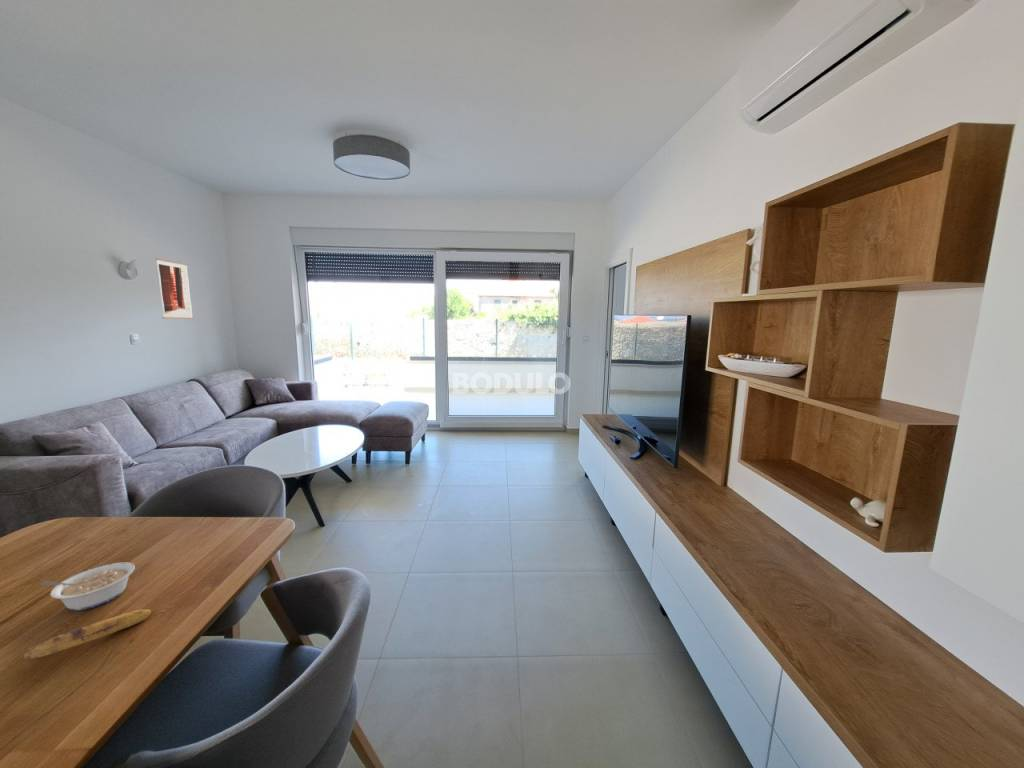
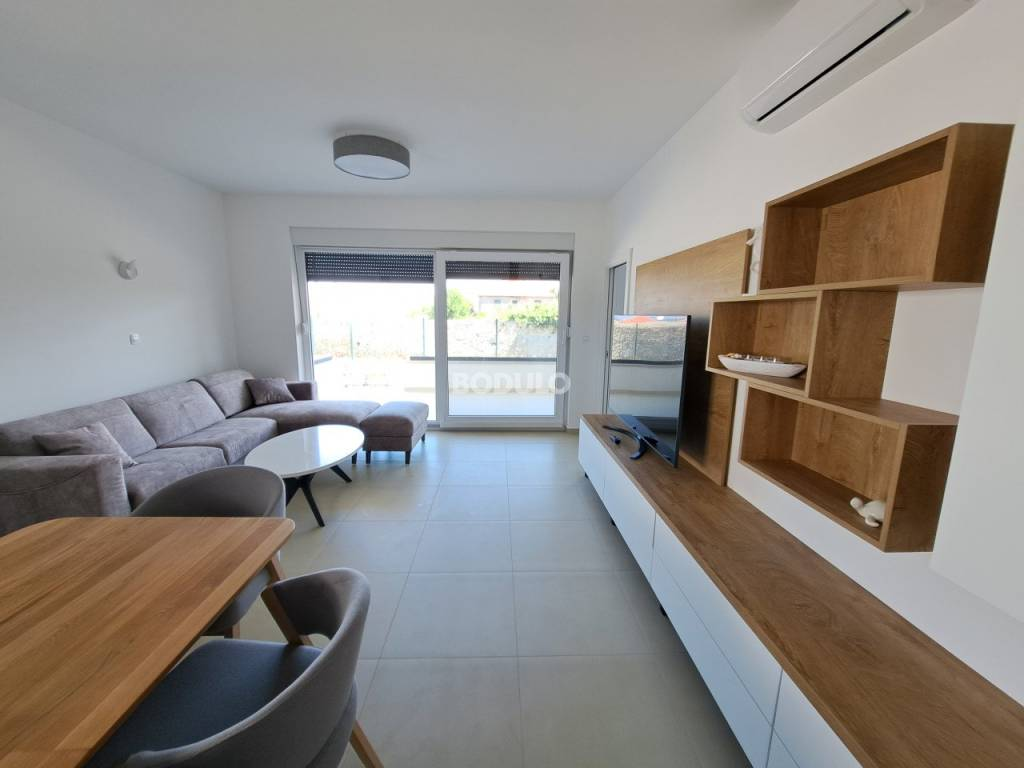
- legume (92, 587)
- wall art (175, 290)
- banana (89, 631)
